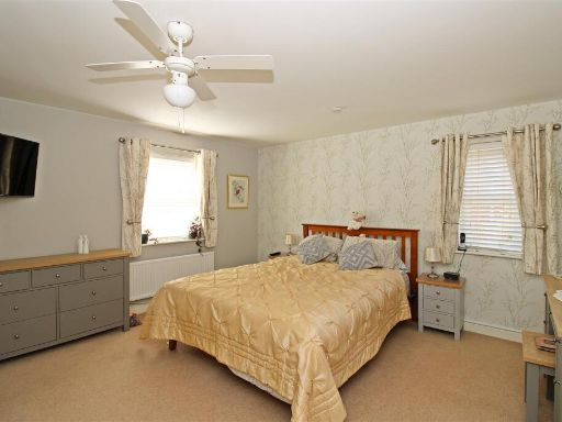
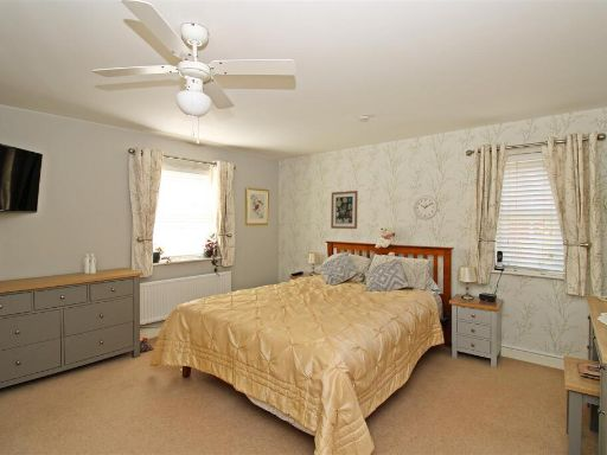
+ wall clock (424, 207)
+ wall art (344, 210)
